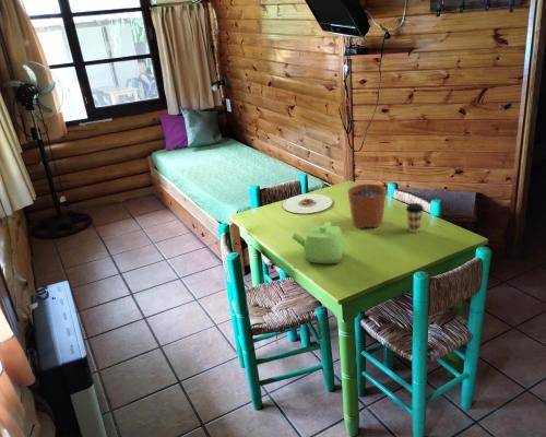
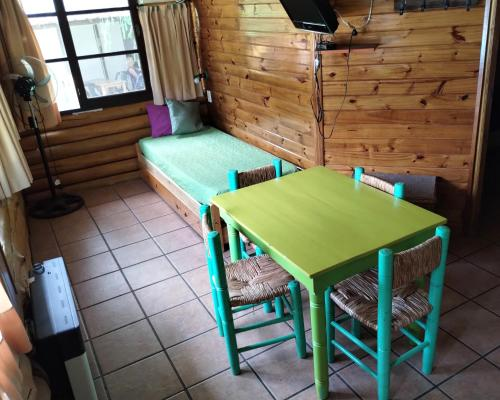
- coffee cup (414, 217)
- teapot (318, 239)
- plate (307, 201)
- plant pot (366, 198)
